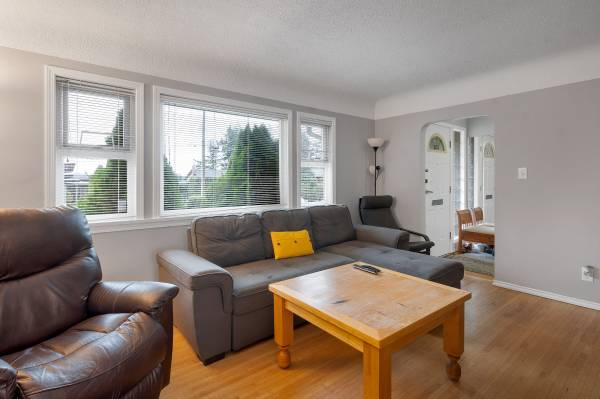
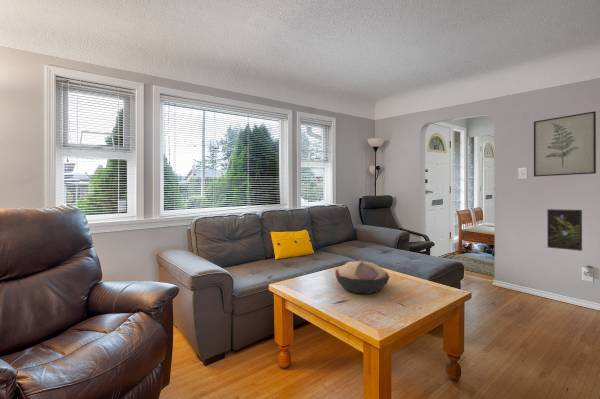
+ wall art (563, 146)
+ decorative bowl (361, 274)
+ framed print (564, 229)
